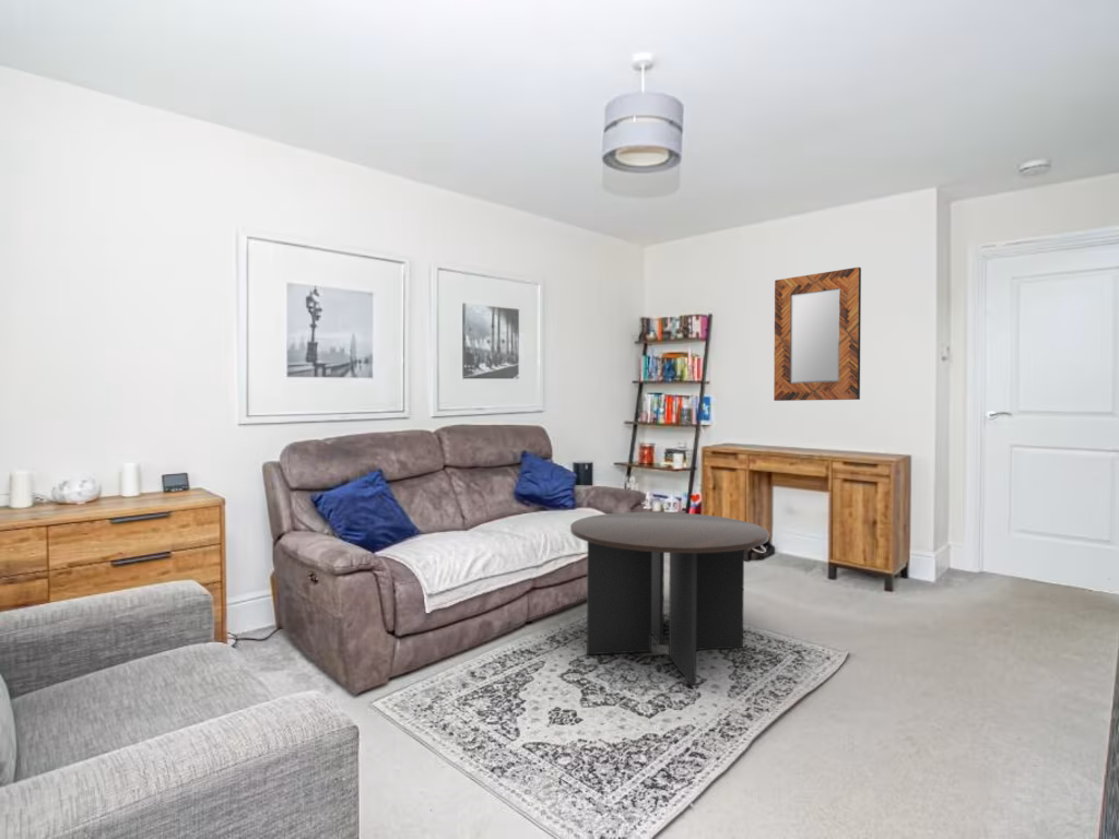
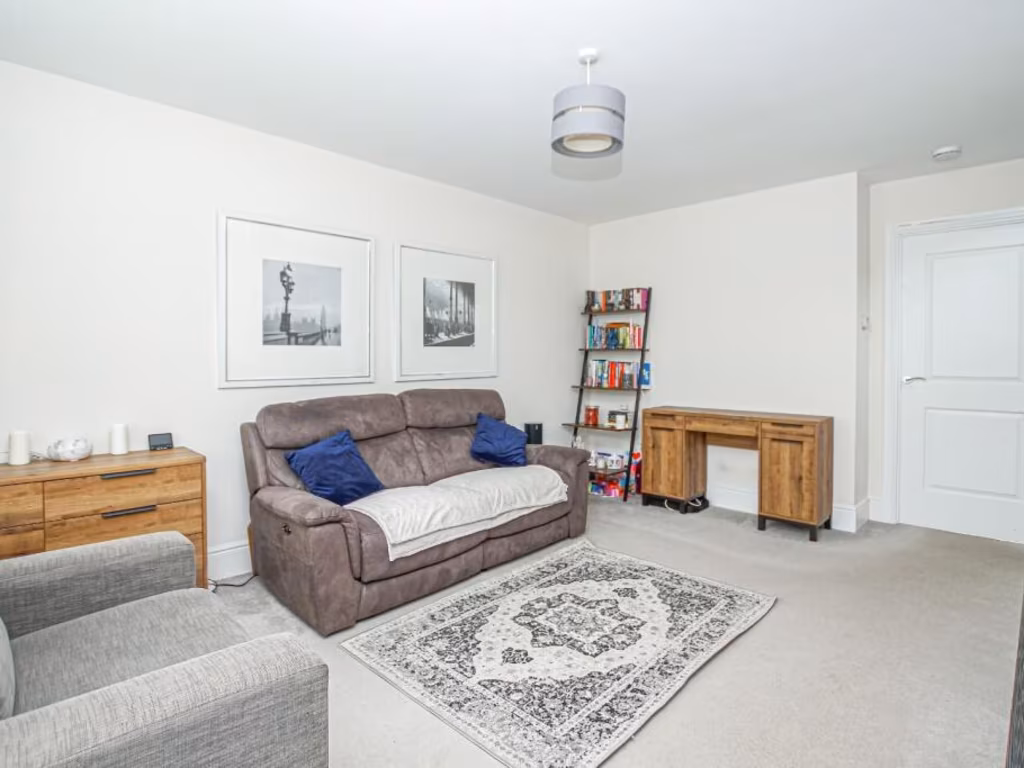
- home mirror (815, 336)
- coffee table (669, 590)
